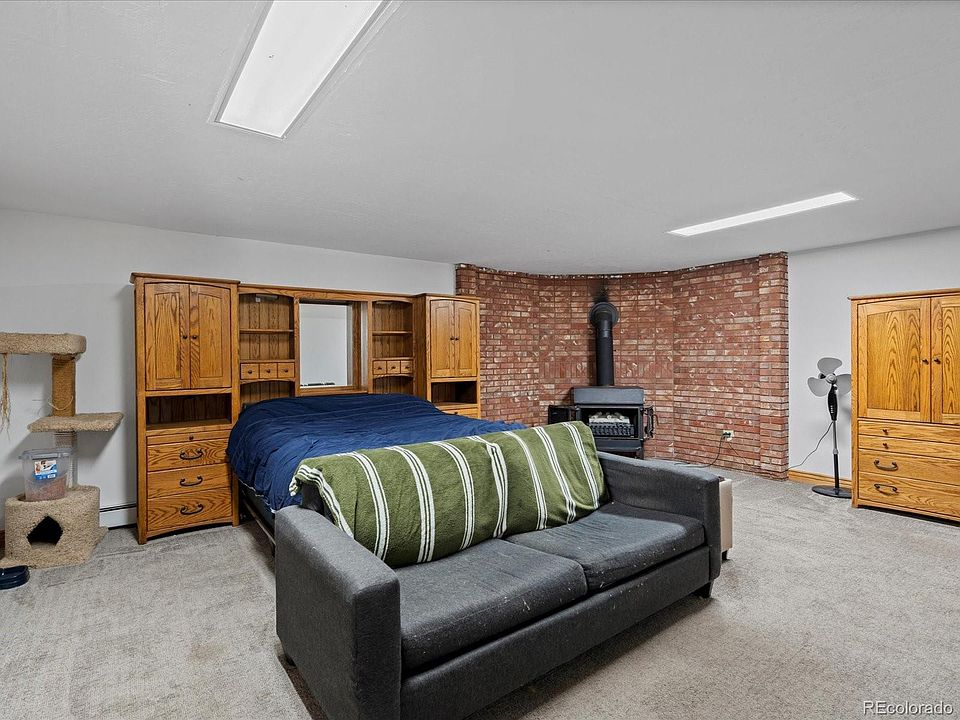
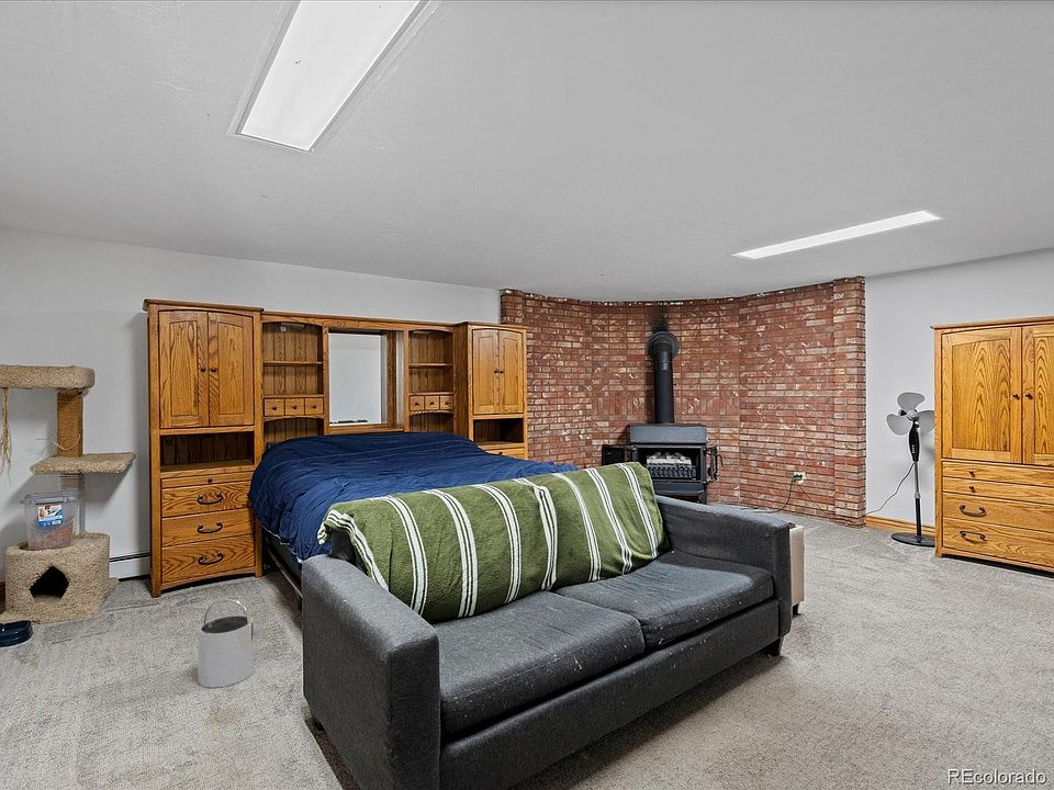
+ bucket (226, 636)
